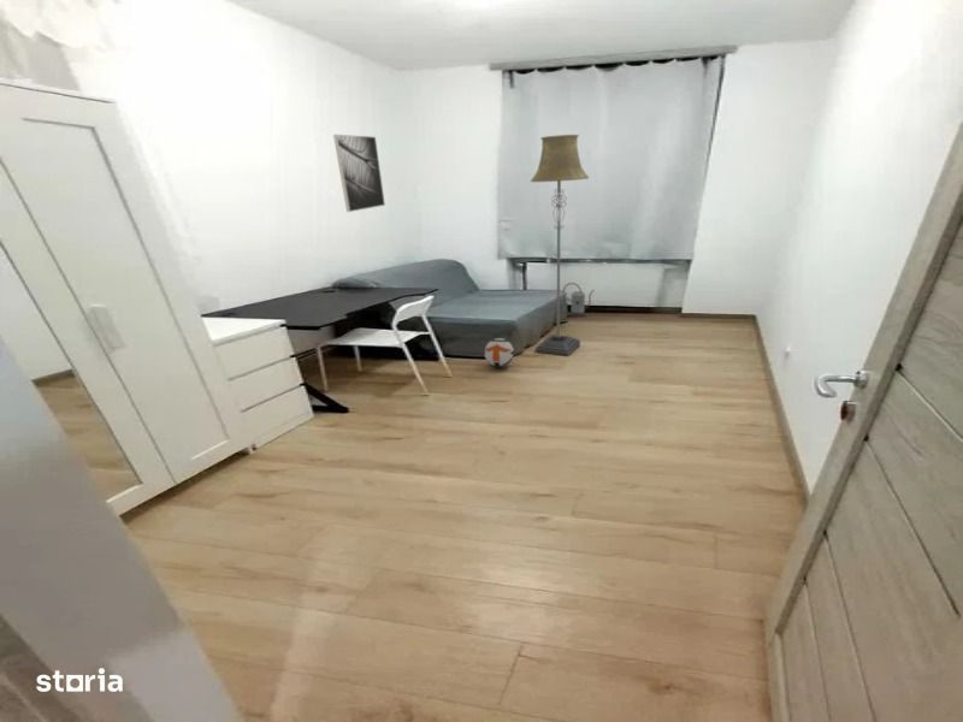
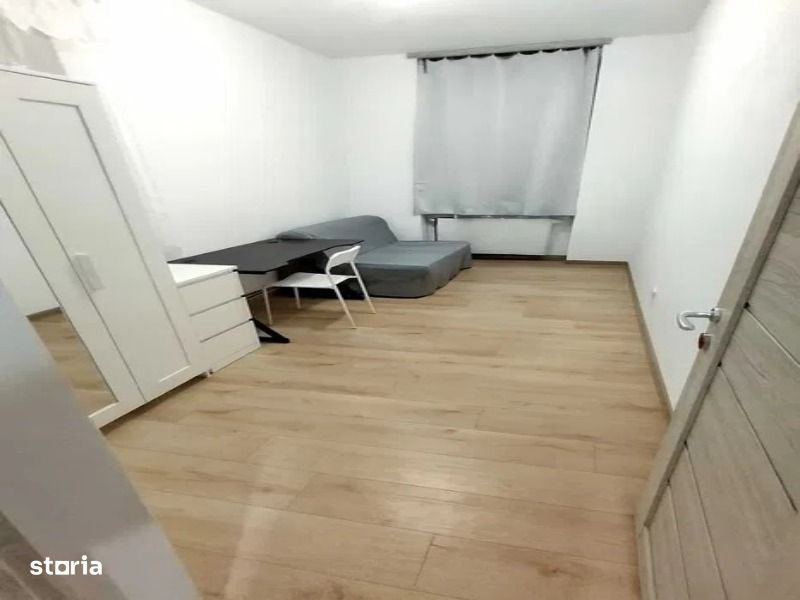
- floor lamp (559, 251)
- watering can (578, 298)
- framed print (361, 172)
- ball (498, 353)
